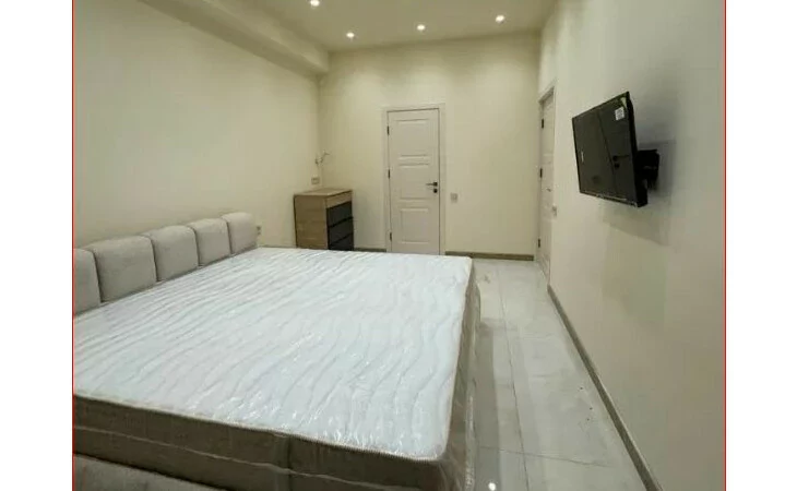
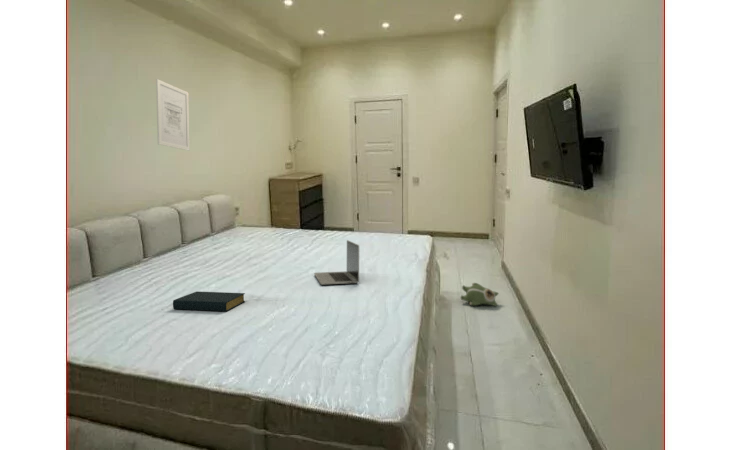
+ hardback book (210, 300)
+ wall art (173, 117)
+ plush toy (479, 294)
+ laptop (335, 272)
